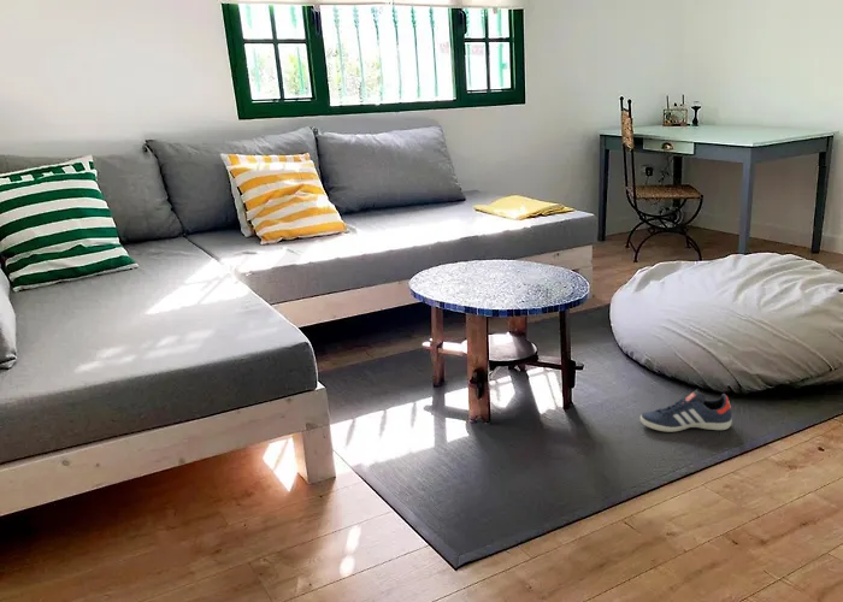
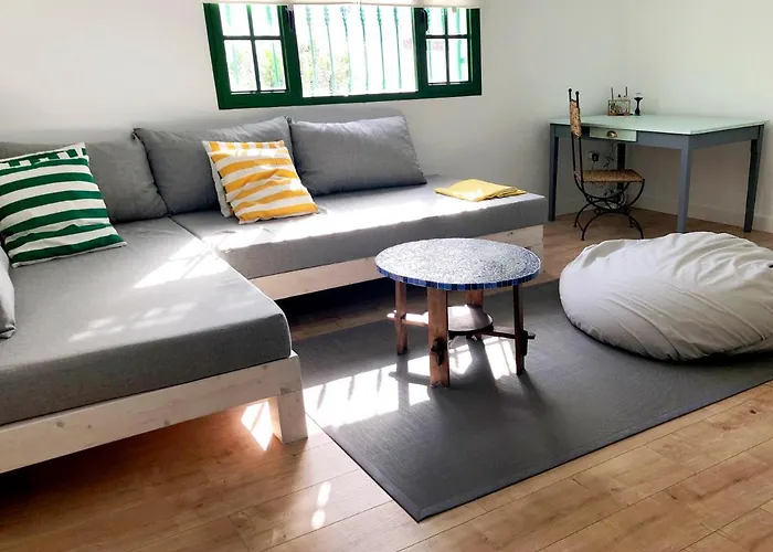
- sneaker (685, 408)
